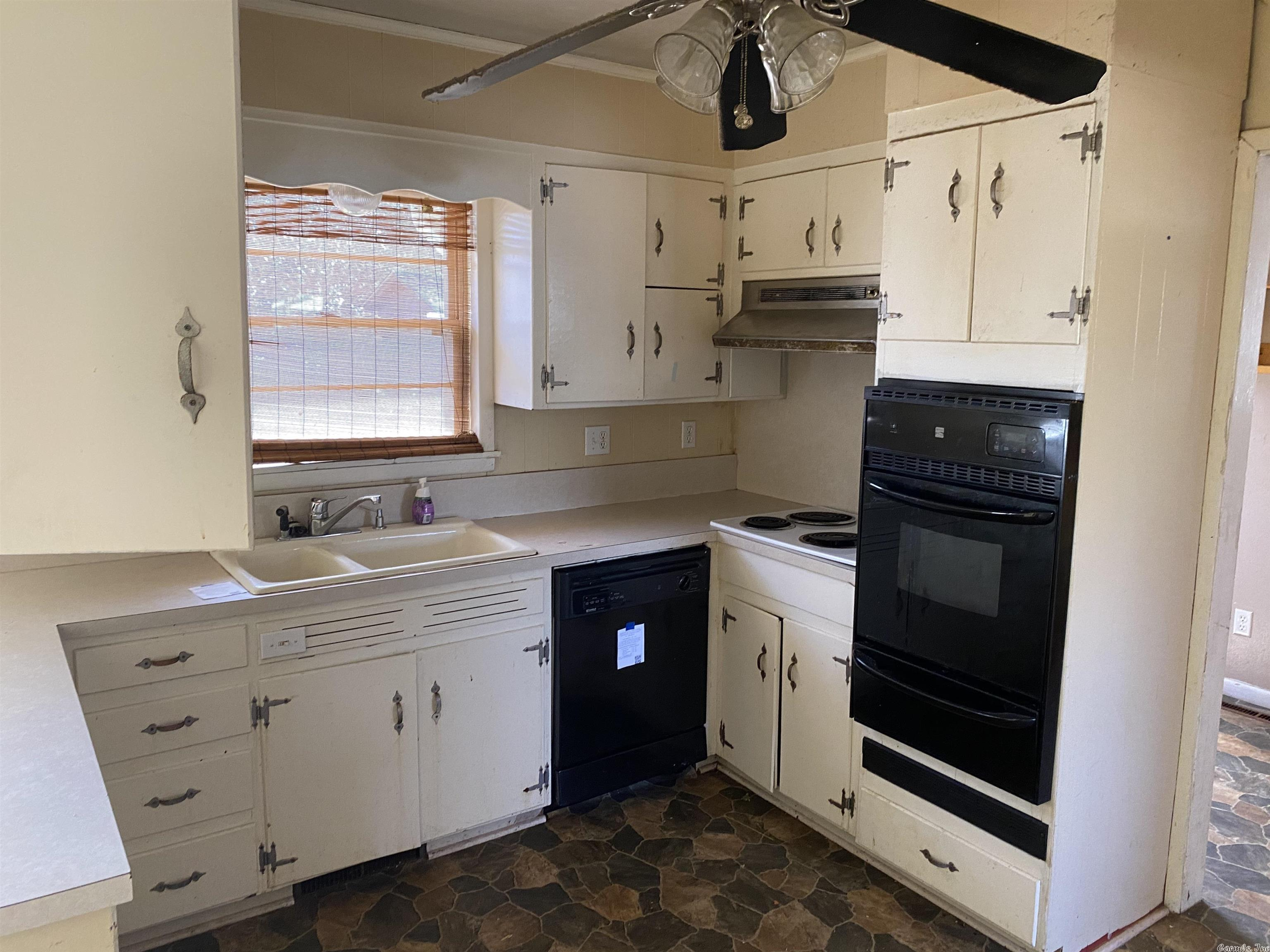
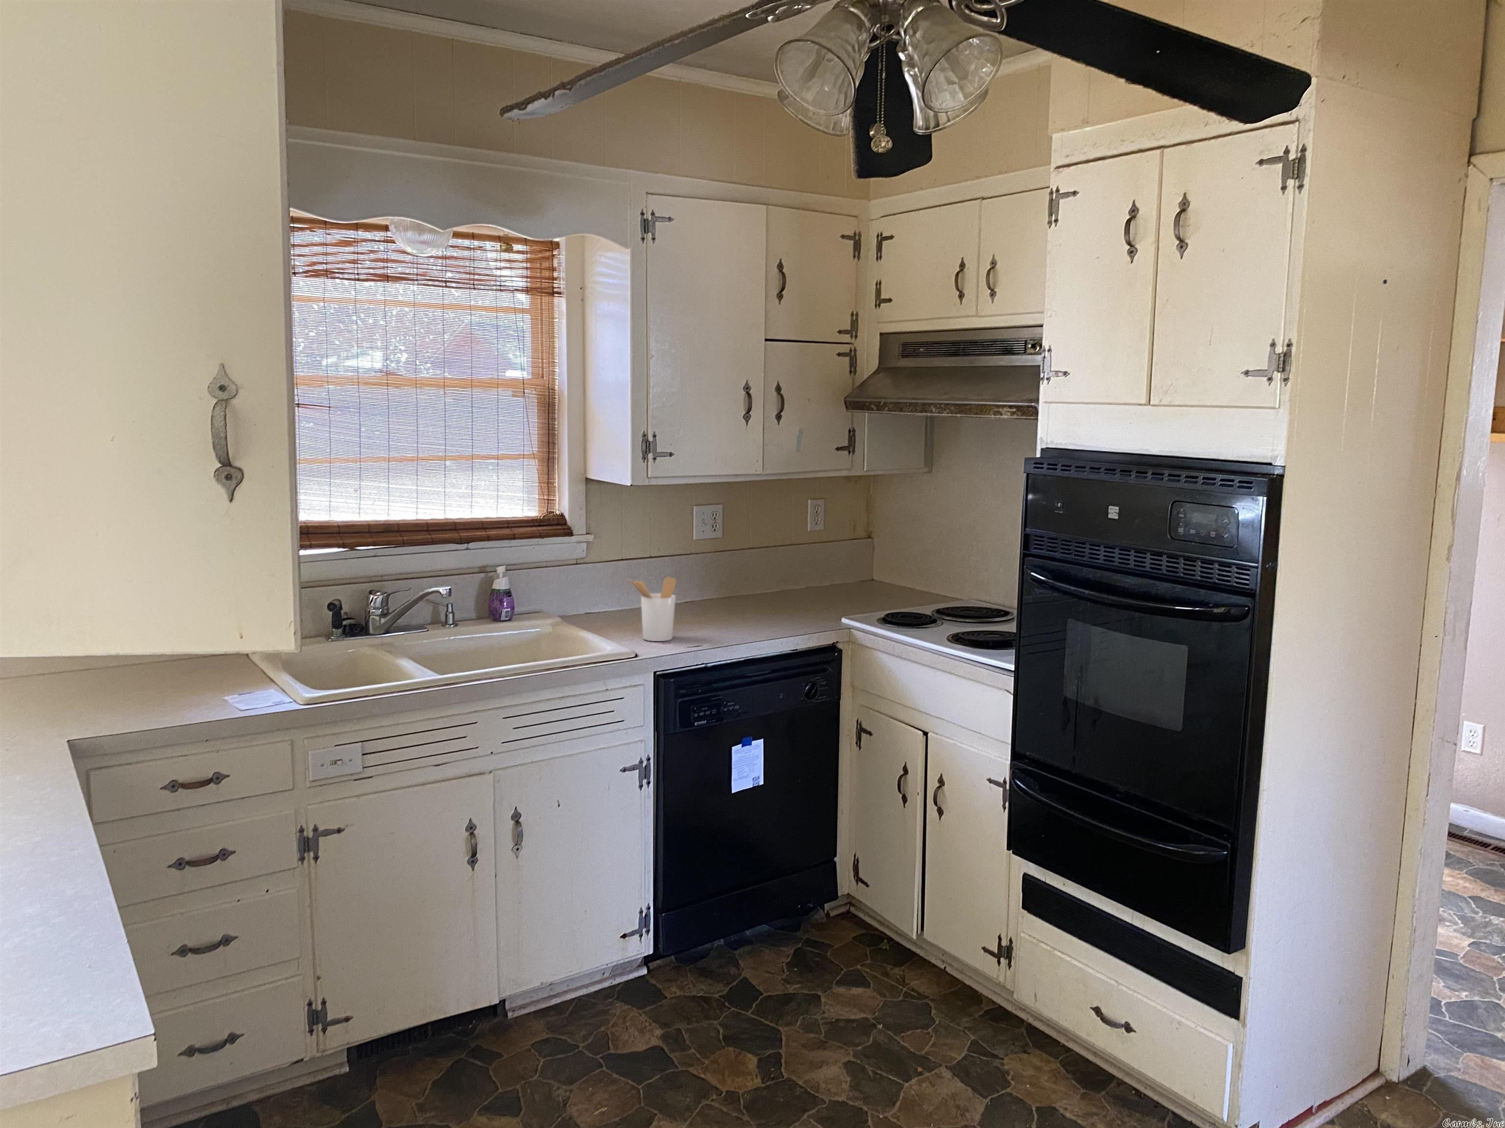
+ utensil holder (651, 608)
